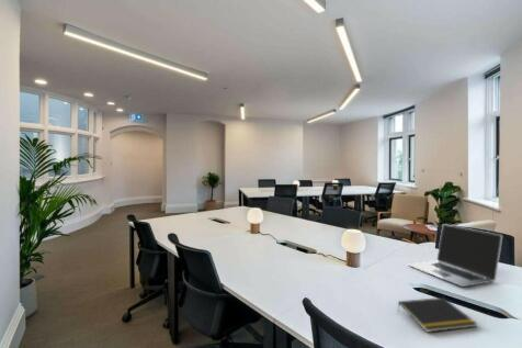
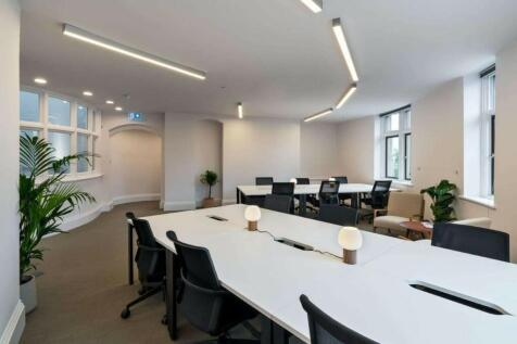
- laptop (451, 250)
- notepad (435, 313)
